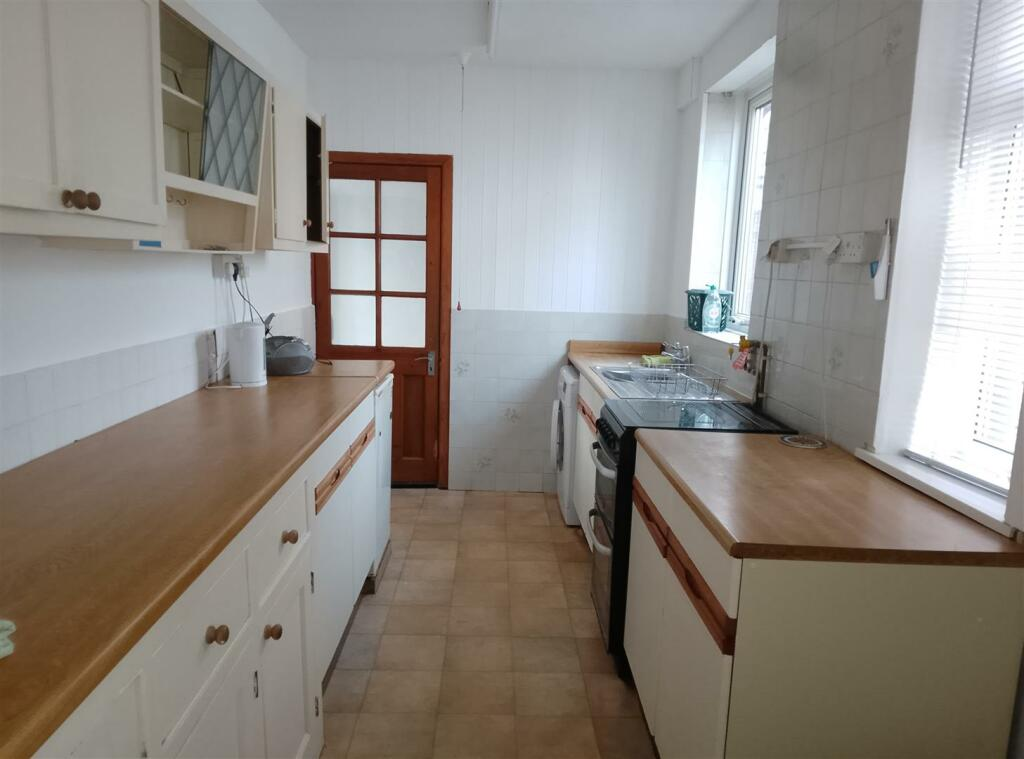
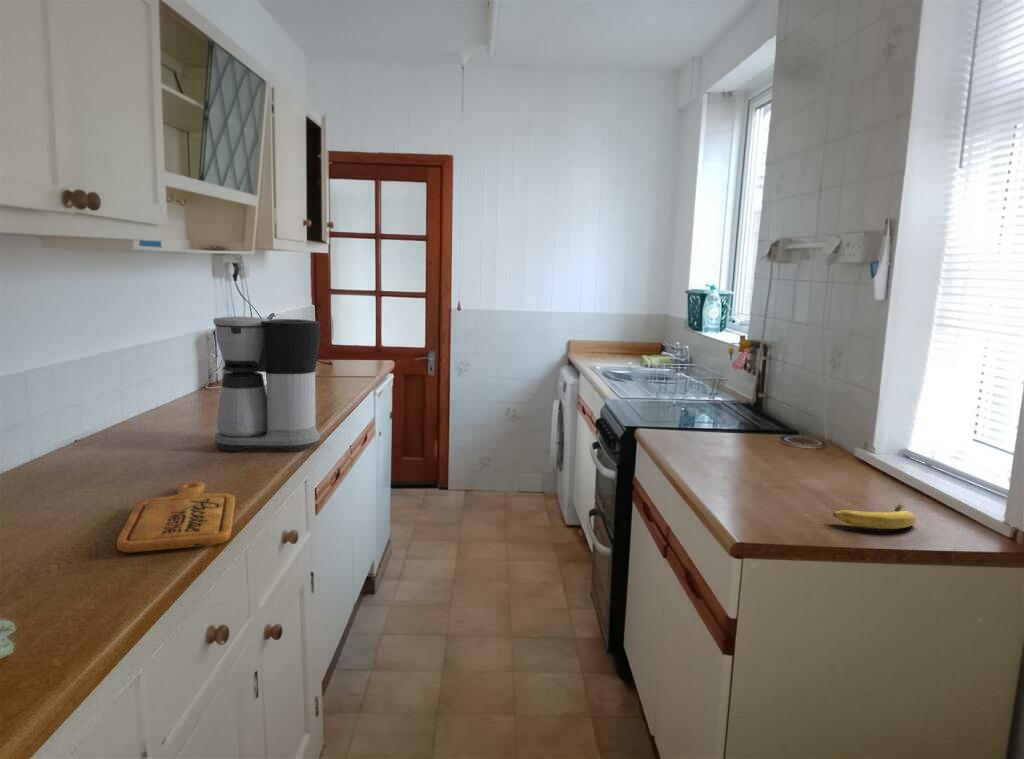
+ cutting board (184, 511)
+ fruit (873, 513)
+ coffee maker (269, 380)
